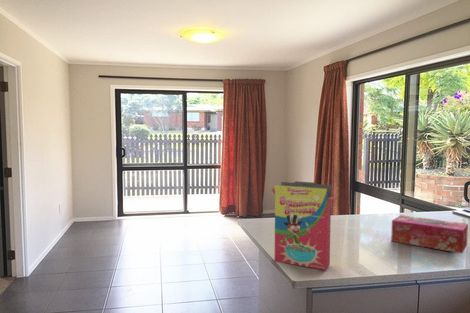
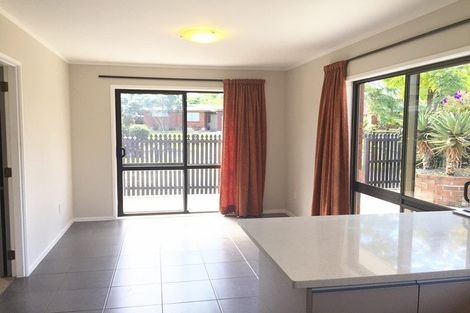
- cereal box (303, 223)
- tissue box (428, 232)
